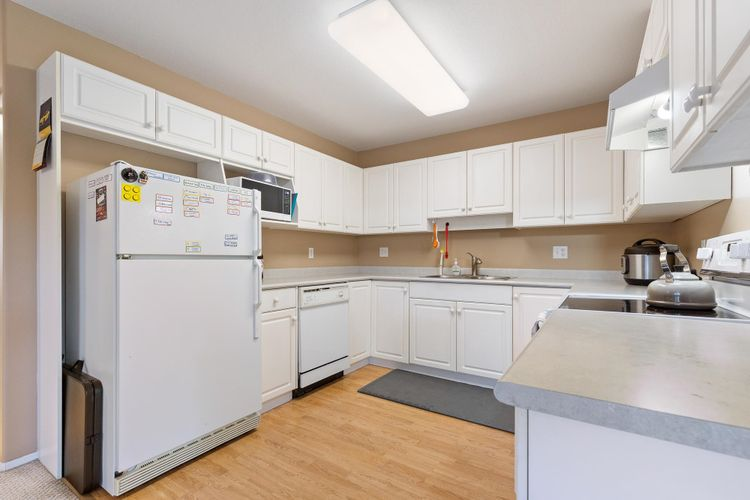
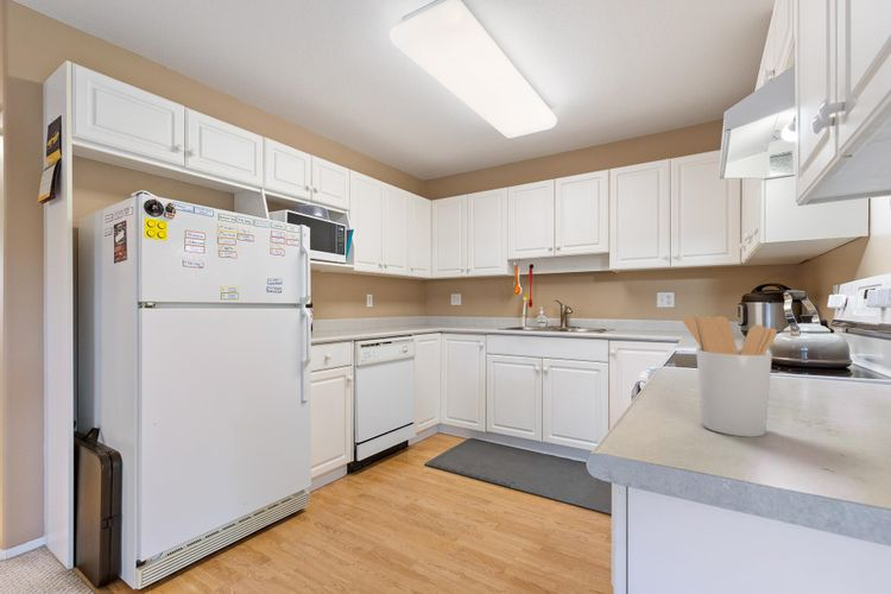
+ utensil holder (722, 367)
